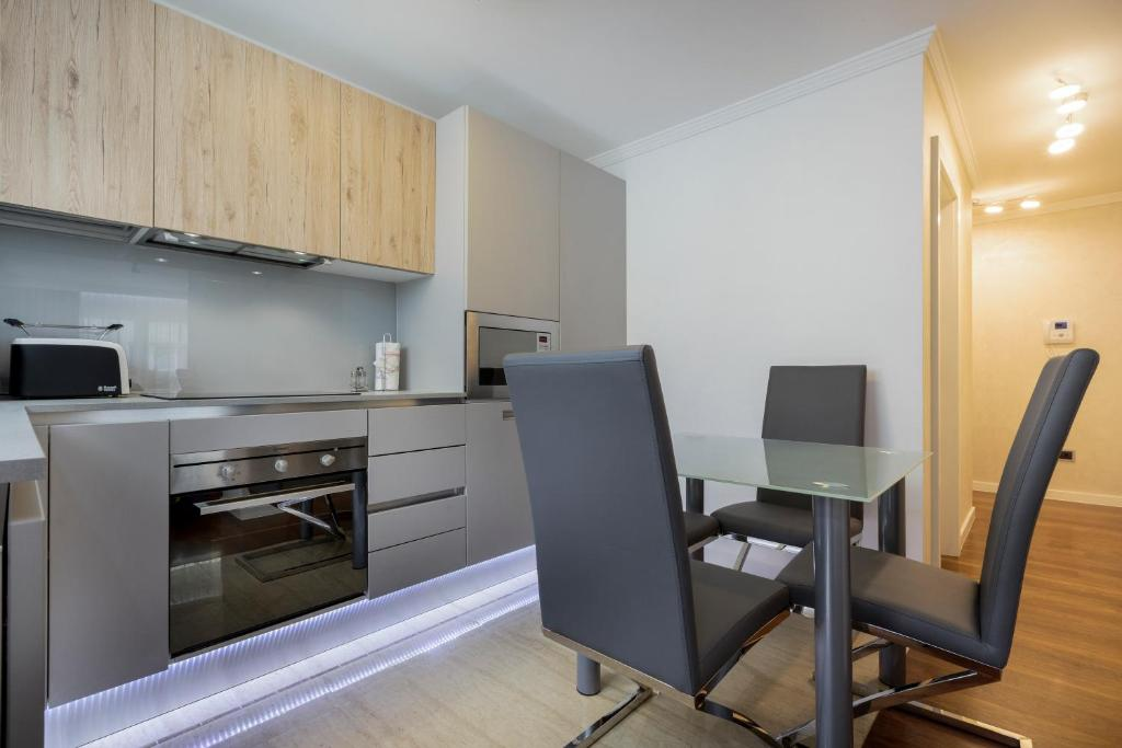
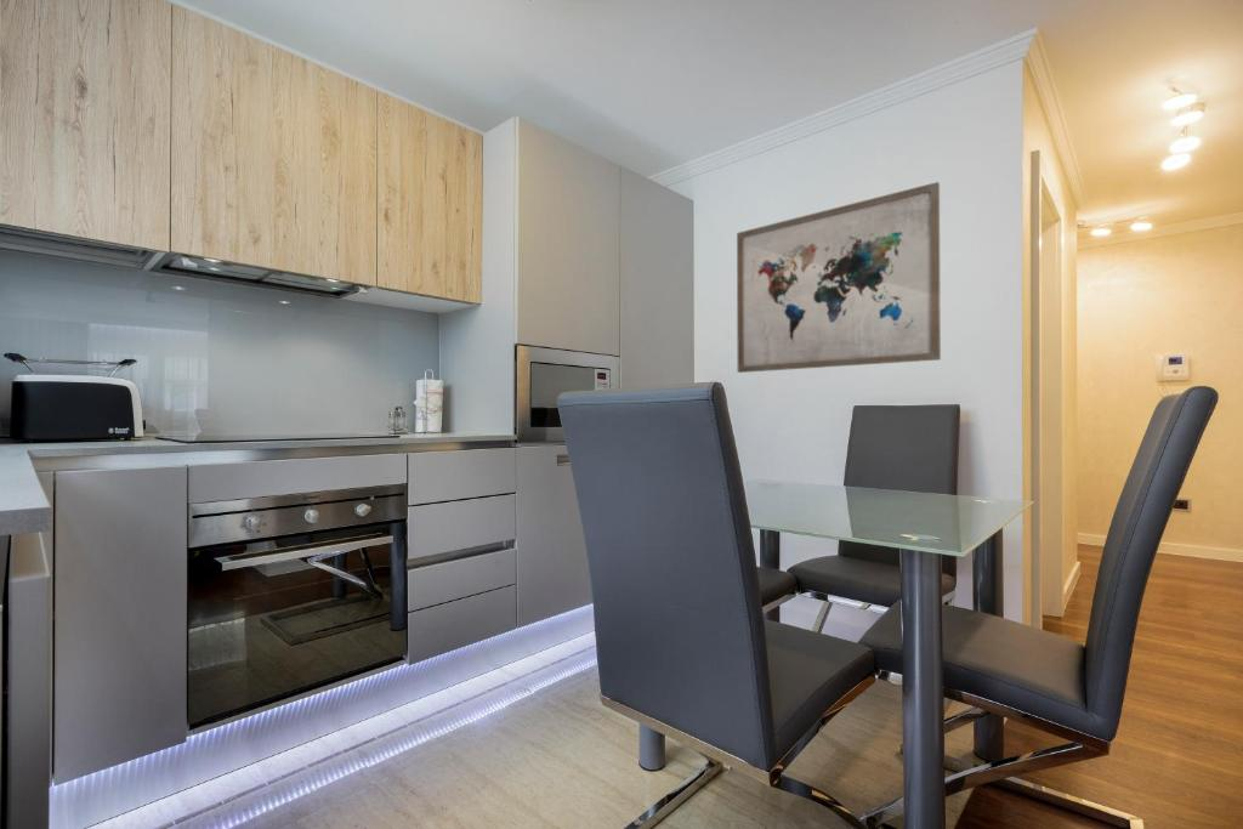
+ wall art (825, 288)
